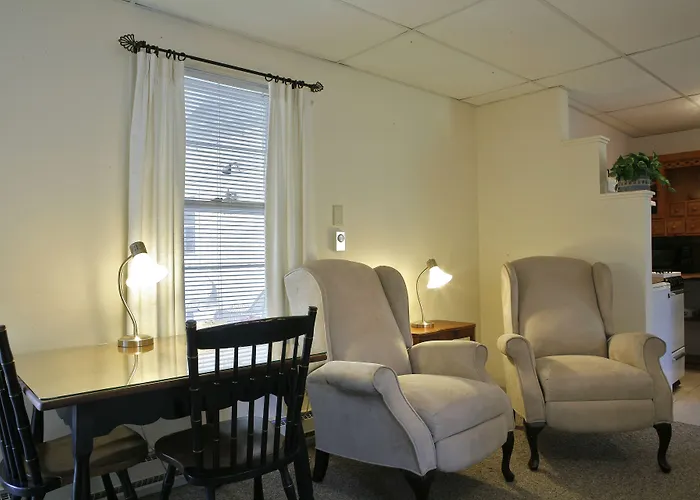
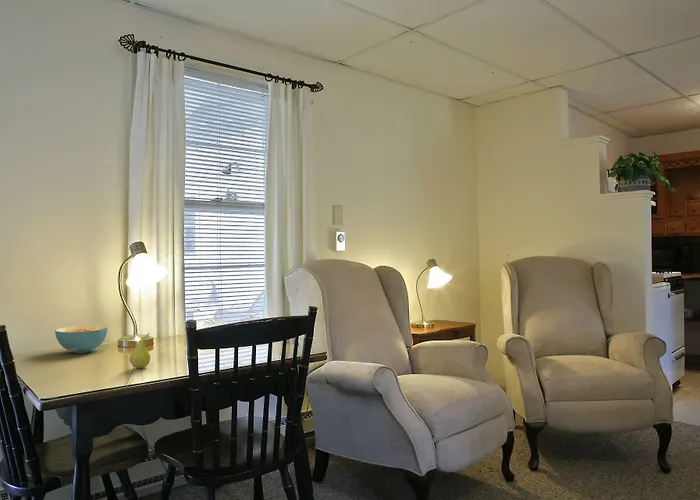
+ fruit (141, 351)
+ cereal bowl (82, 340)
